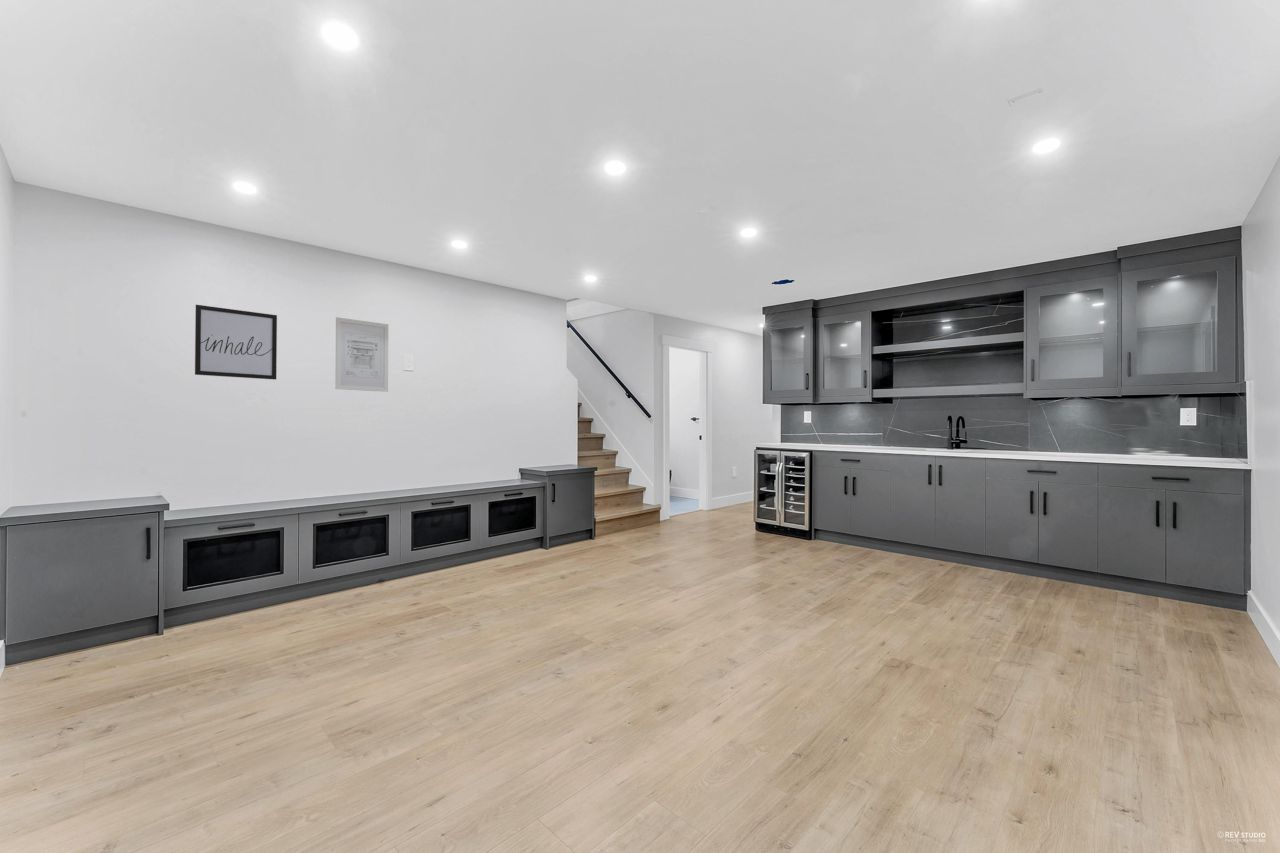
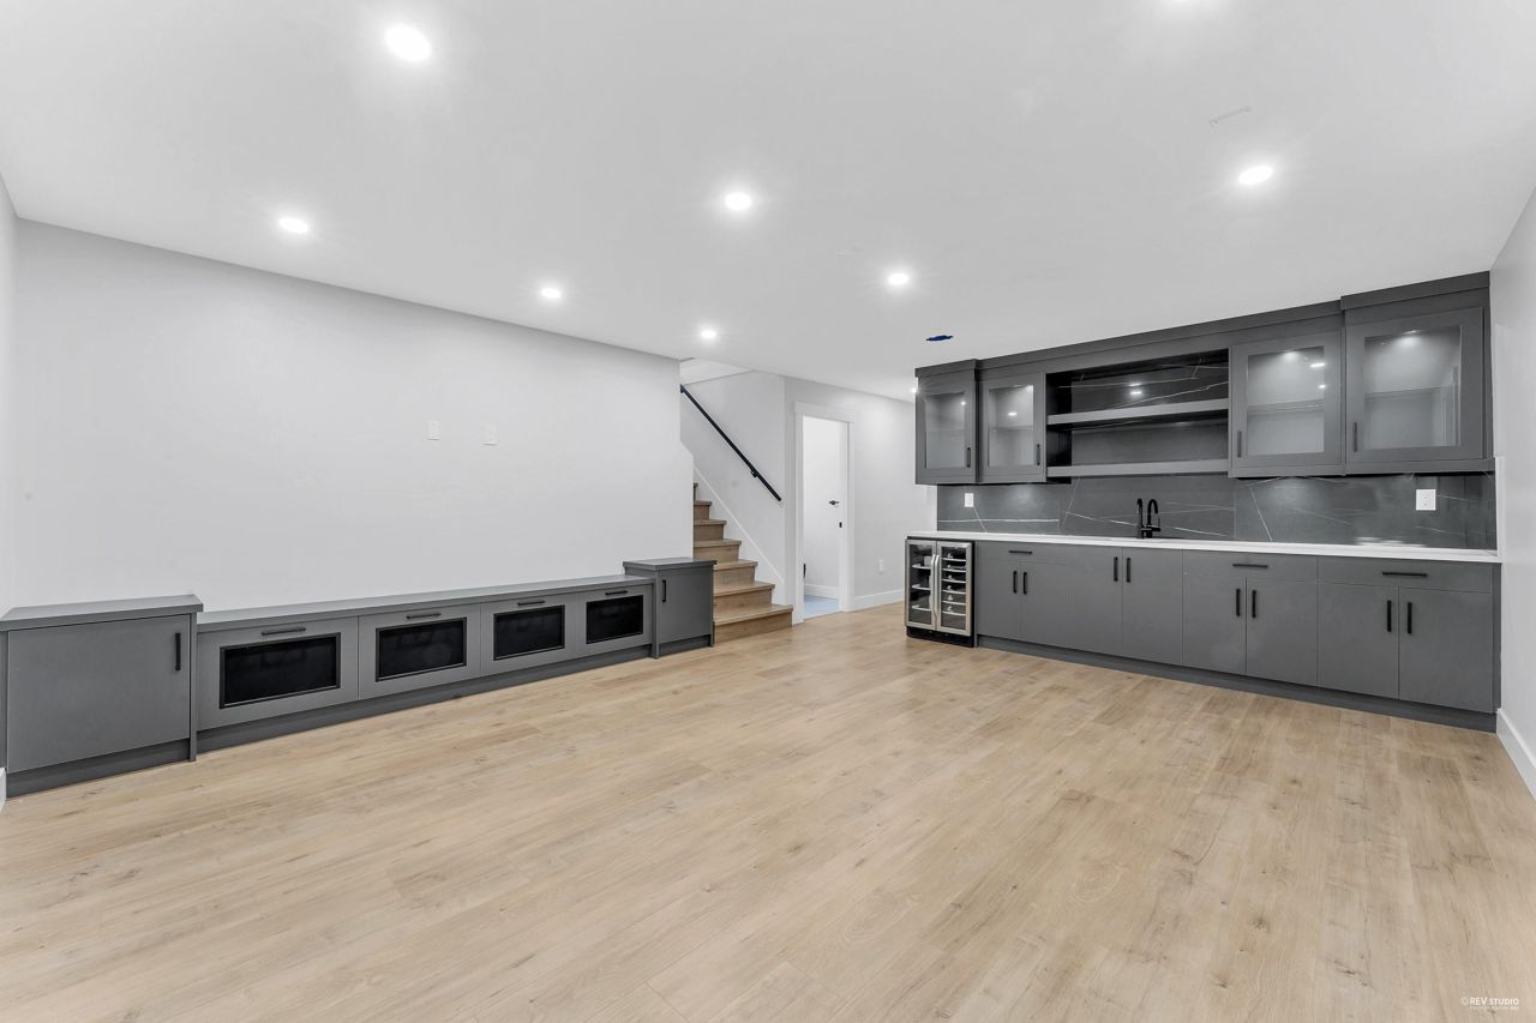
- wall art (237, 343)
- wall art (362, 355)
